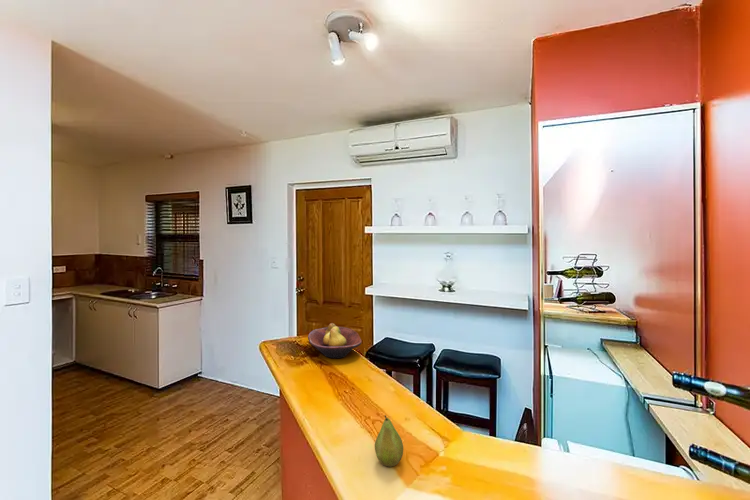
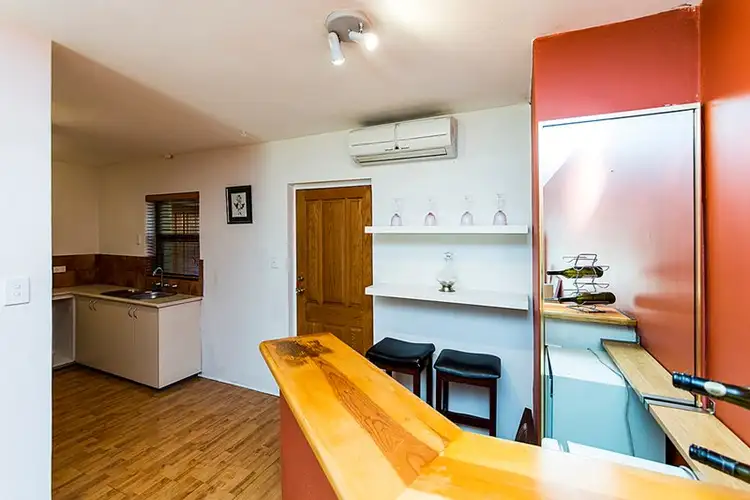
- fruit (389, 437)
- fruit bowl (334, 337)
